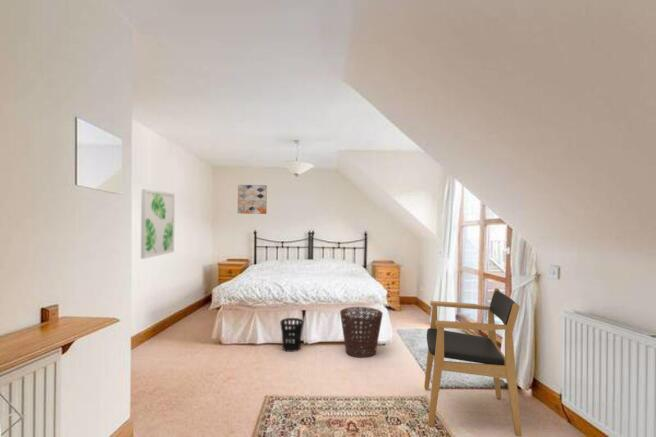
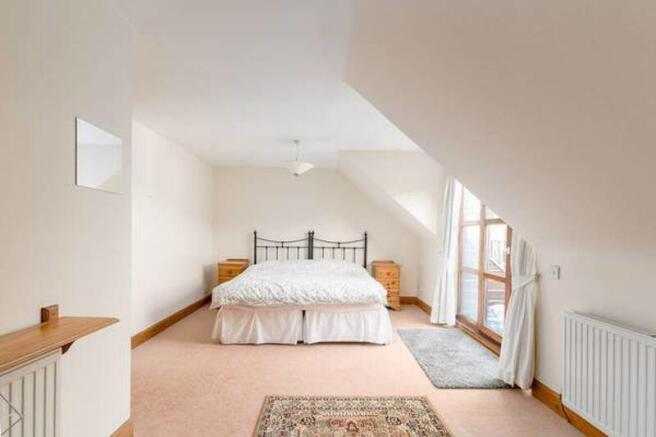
- armchair (468, 351)
- wall art (159, 223)
- wastebasket (291, 334)
- basket (361, 332)
- wall art (252, 199)
